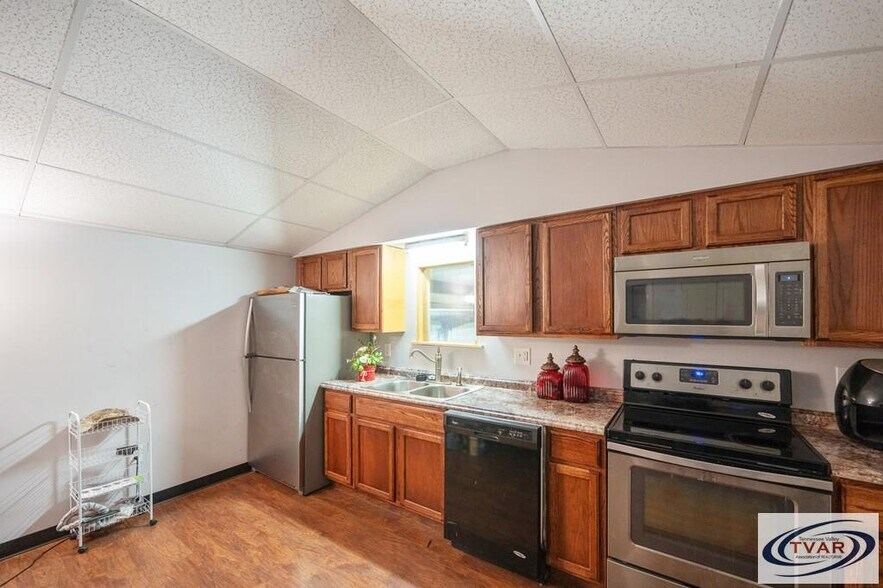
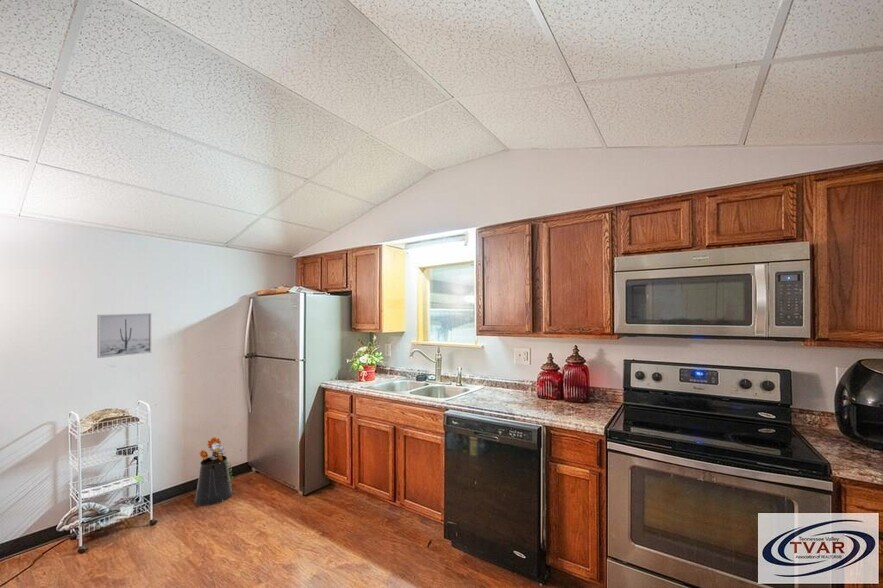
+ watering can (214, 469)
+ wall art (125, 334)
